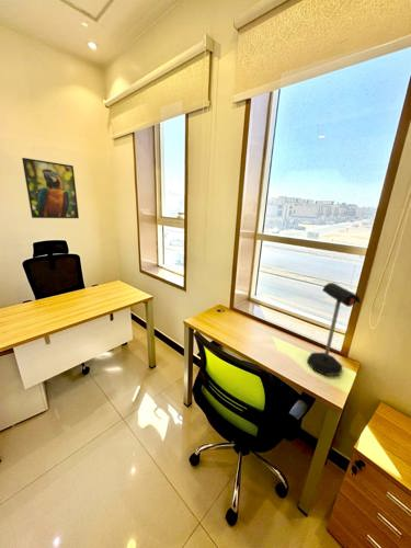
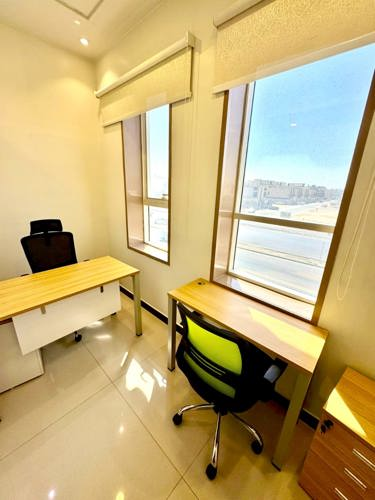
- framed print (53, 191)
- mailbox (332, 328)
